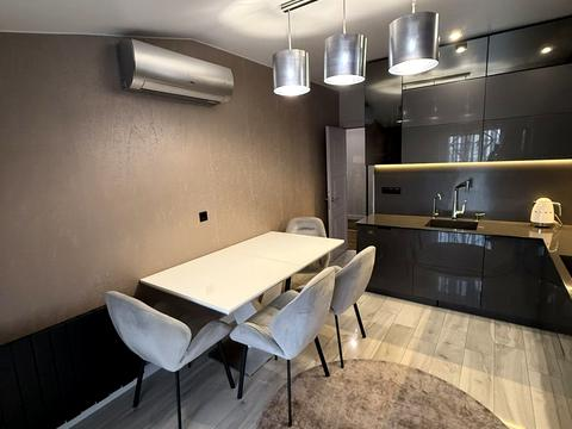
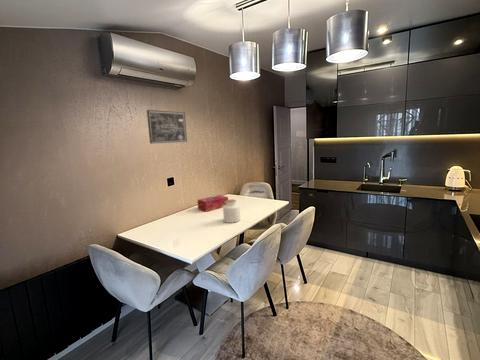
+ wall art (168, 127)
+ tissue box (213, 202)
+ jar (230, 210)
